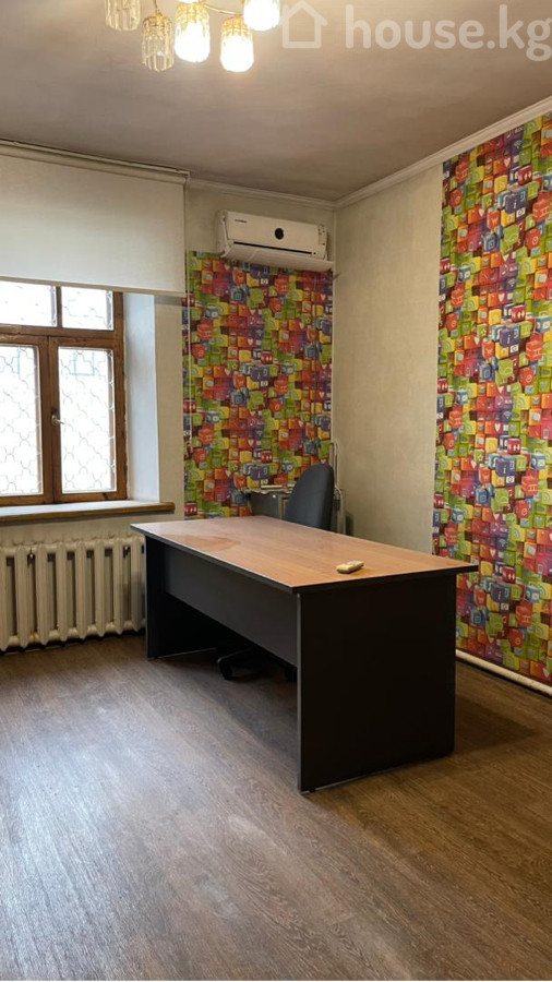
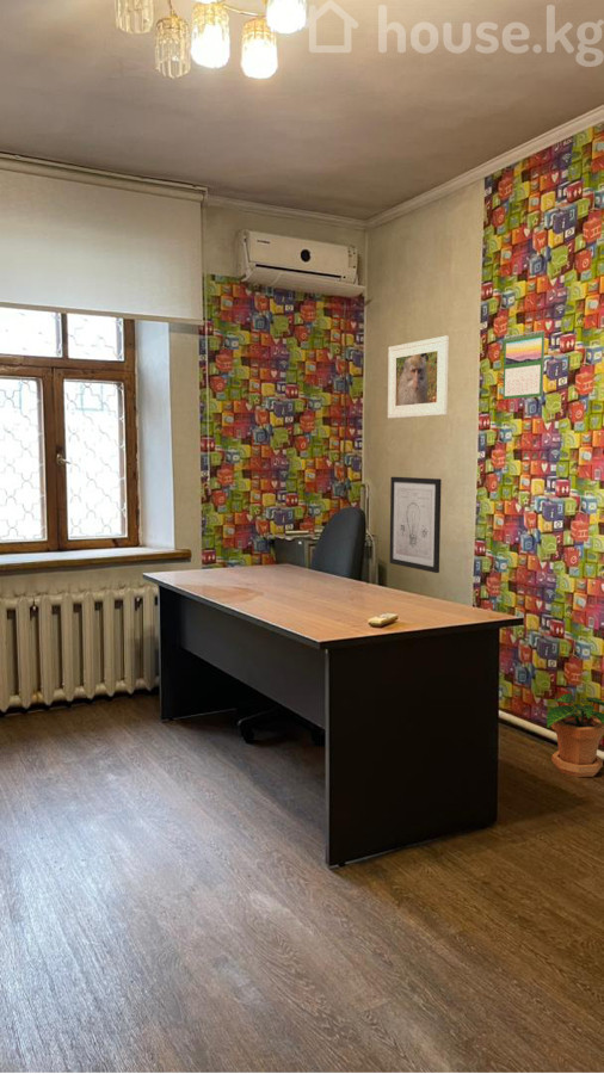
+ wall art (414, 523)
+ calendar (523, 365)
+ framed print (415, 378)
+ potted plant (571, 734)
